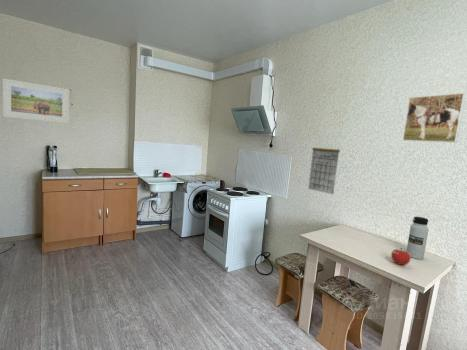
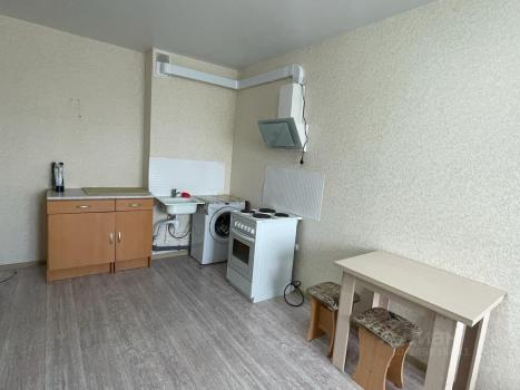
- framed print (431, 118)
- fruit (400, 256)
- water bottle (417, 237)
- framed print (37, 102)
- calendar (323, 165)
